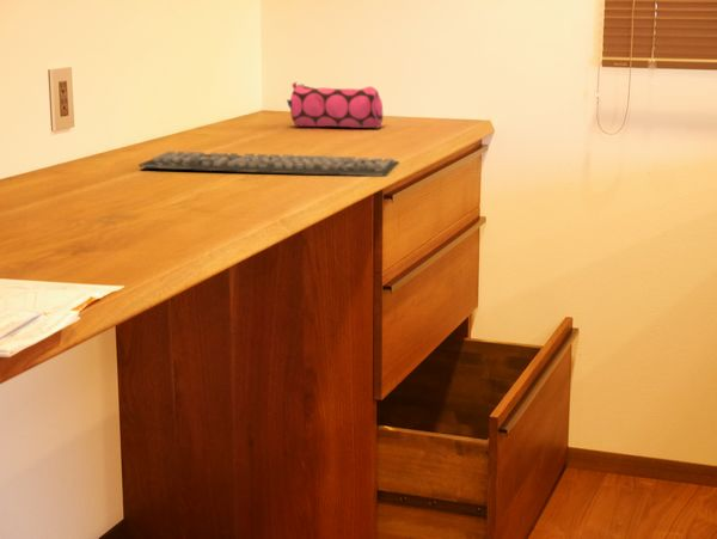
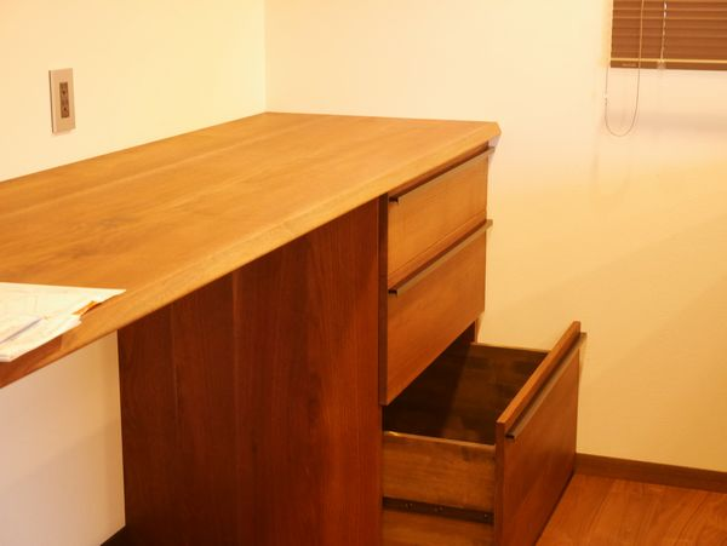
- keyboard (270, 161)
- pencil case (336, 105)
